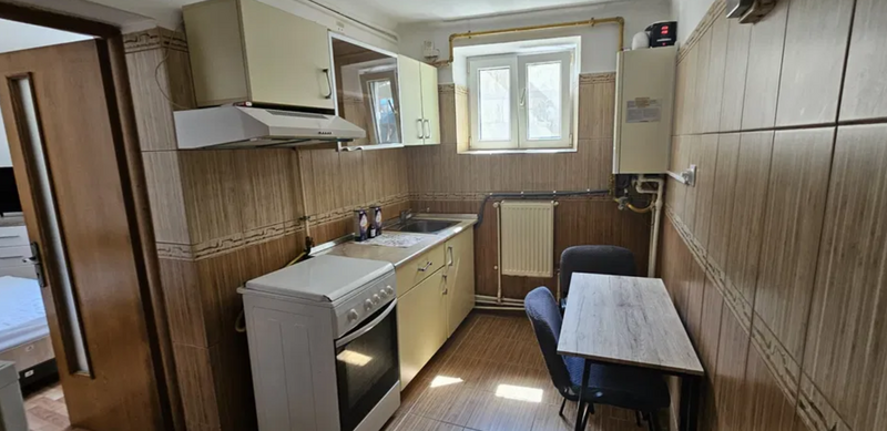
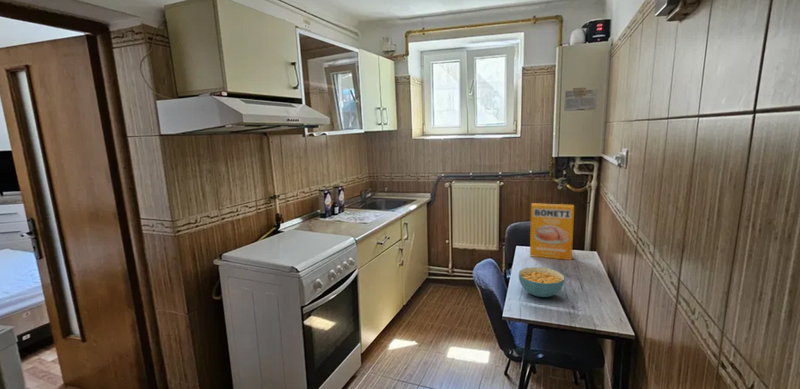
+ cereal box (551, 231)
+ cereal bowl (540, 285)
